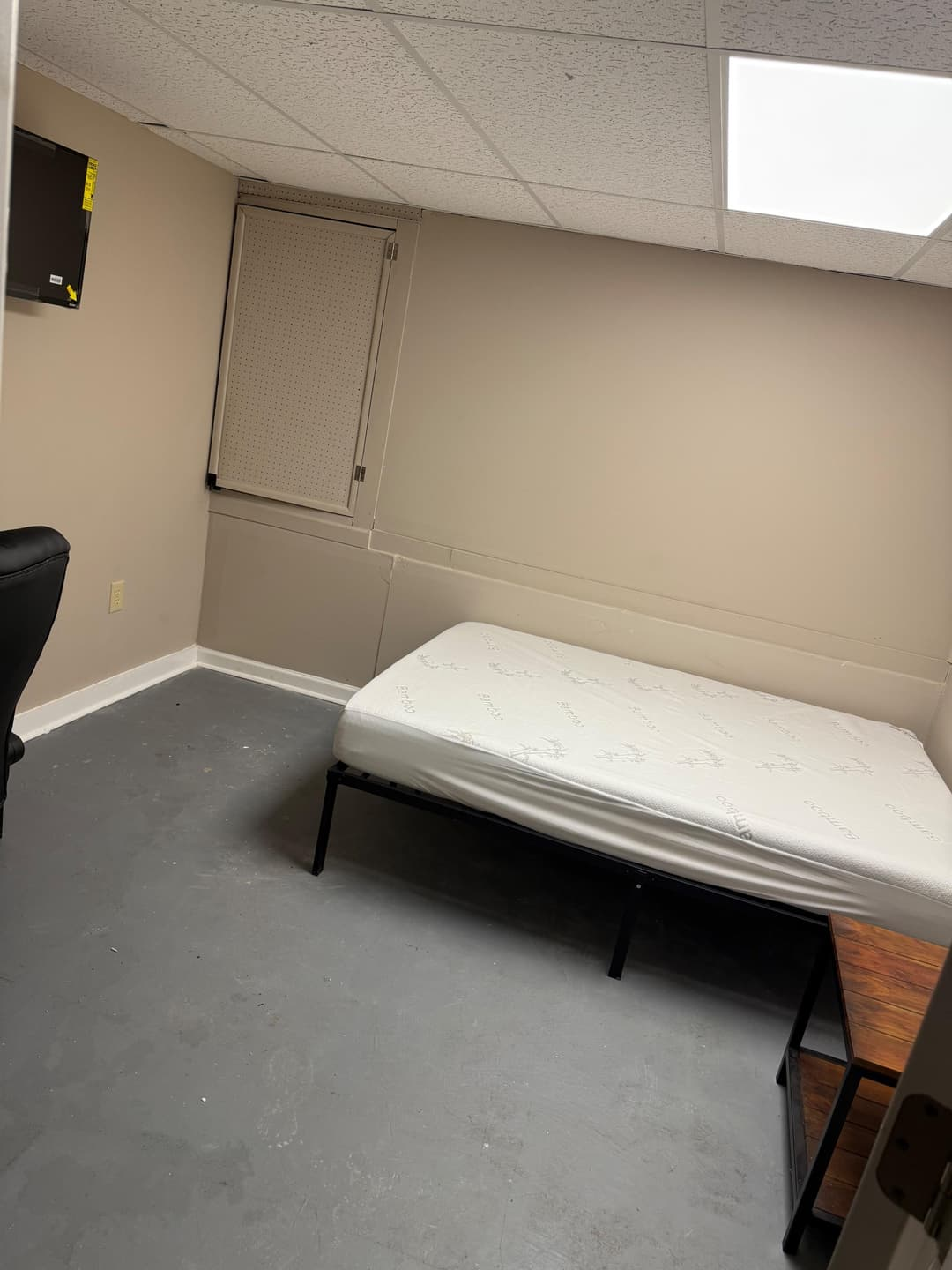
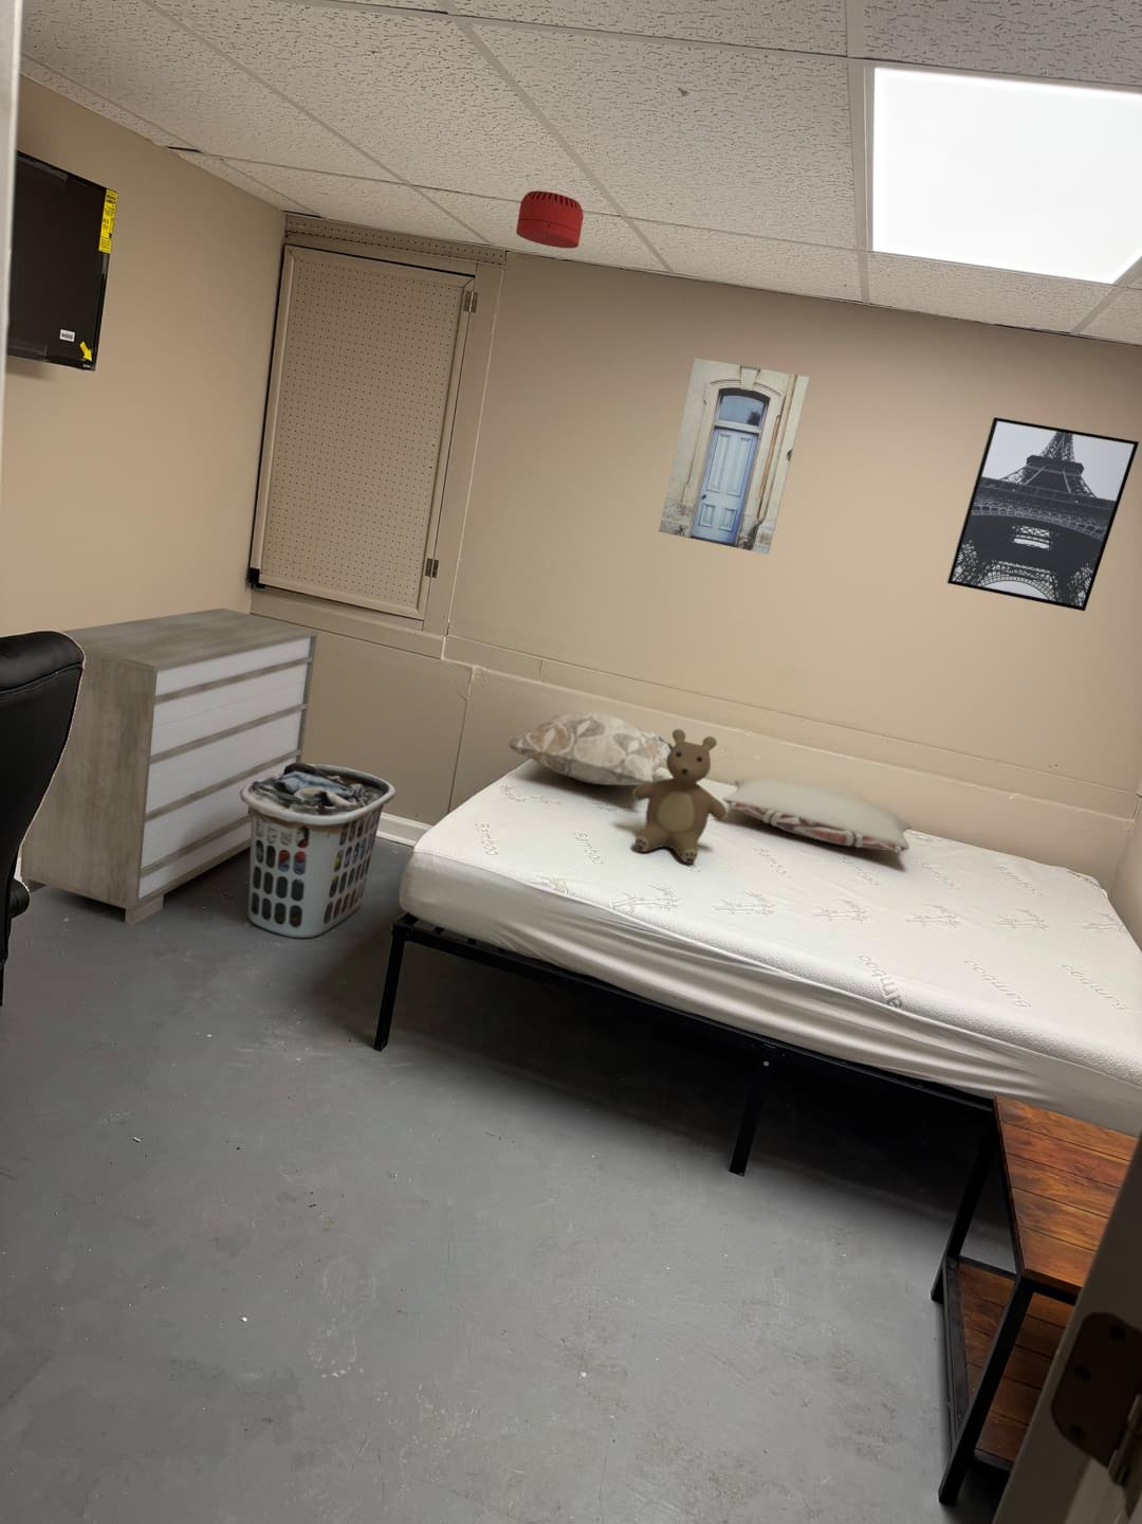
+ decorative pillow (597, 749)
+ pillow (817, 814)
+ teddy bear (680, 793)
+ wall art (1039, 515)
+ smoke detector (549, 218)
+ wall art (732, 457)
+ clothes hamper (315, 838)
+ dresser (182, 749)
